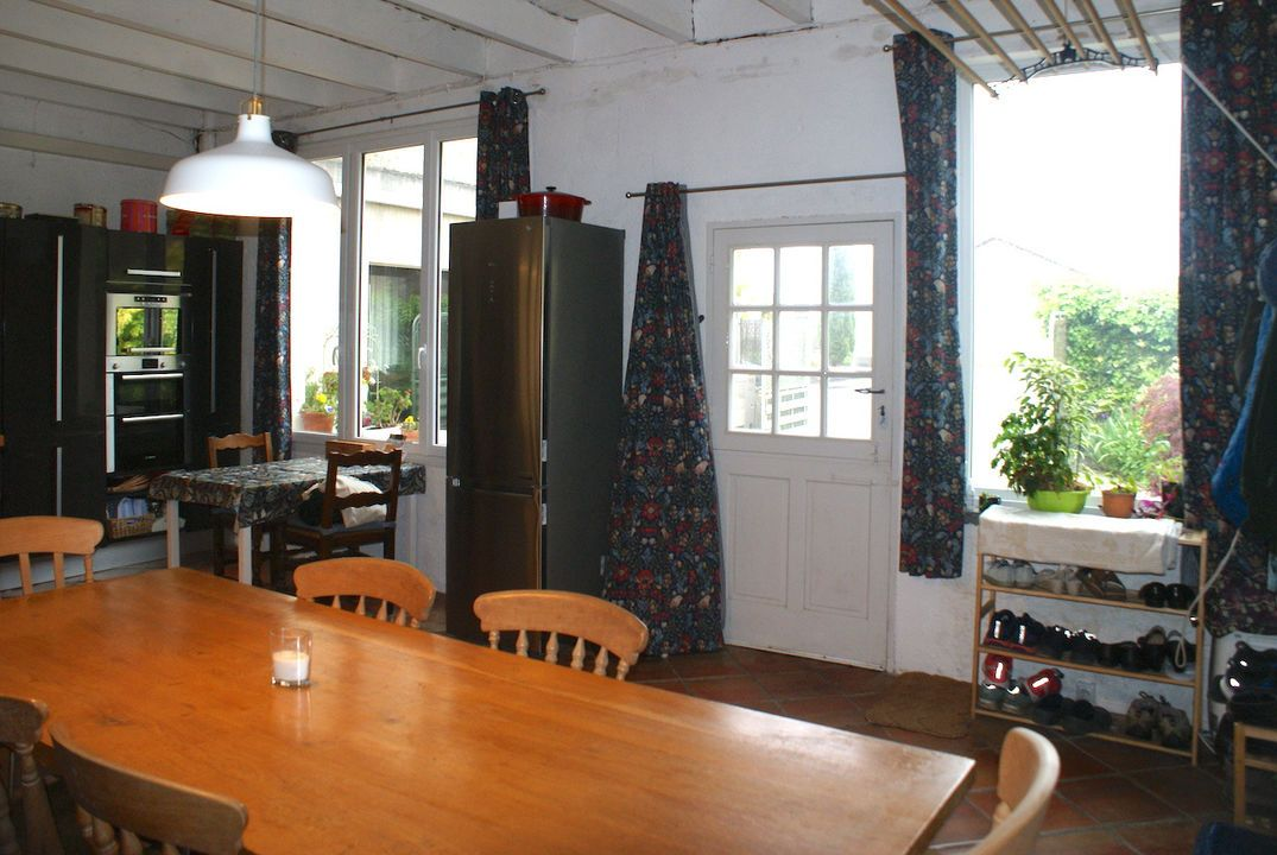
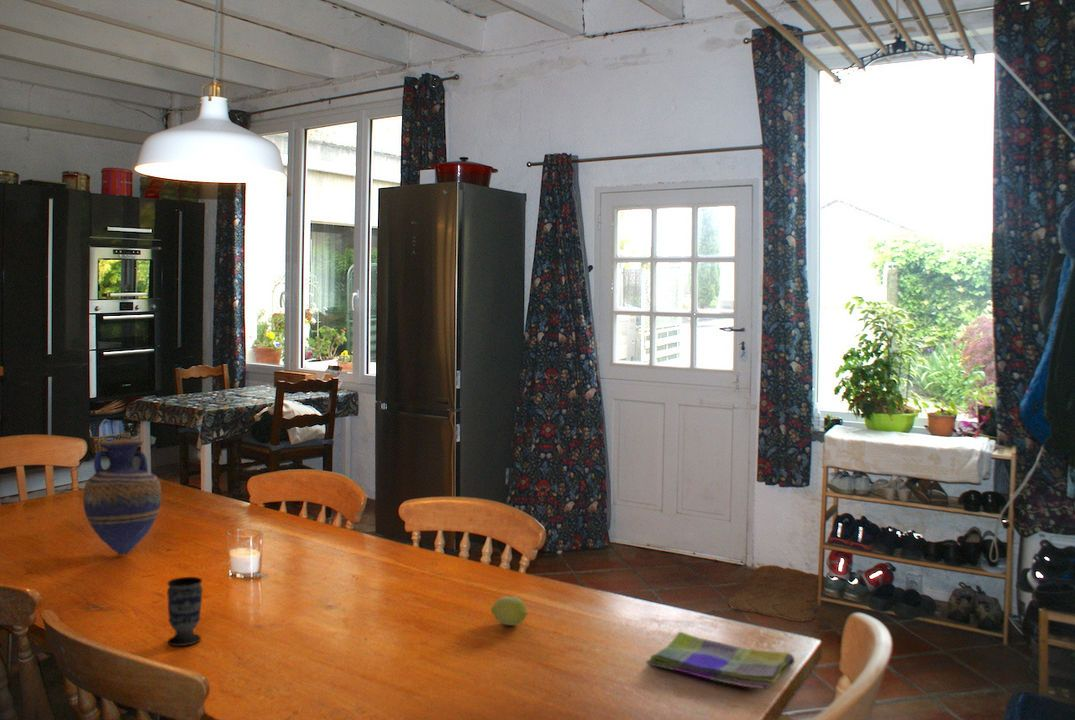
+ dish towel (722, 658)
+ cup (184, 611)
+ fruit (508, 610)
+ vase (122, 495)
